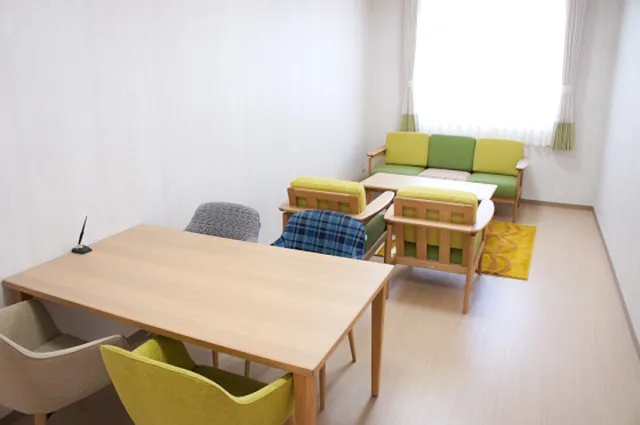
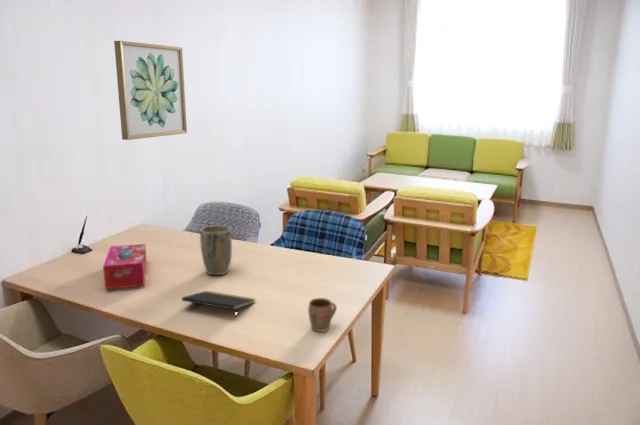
+ tissue box (126, 265)
+ mug (322, 315)
+ wall art (153, 91)
+ notepad (219, 299)
+ plant pot (216, 250)
